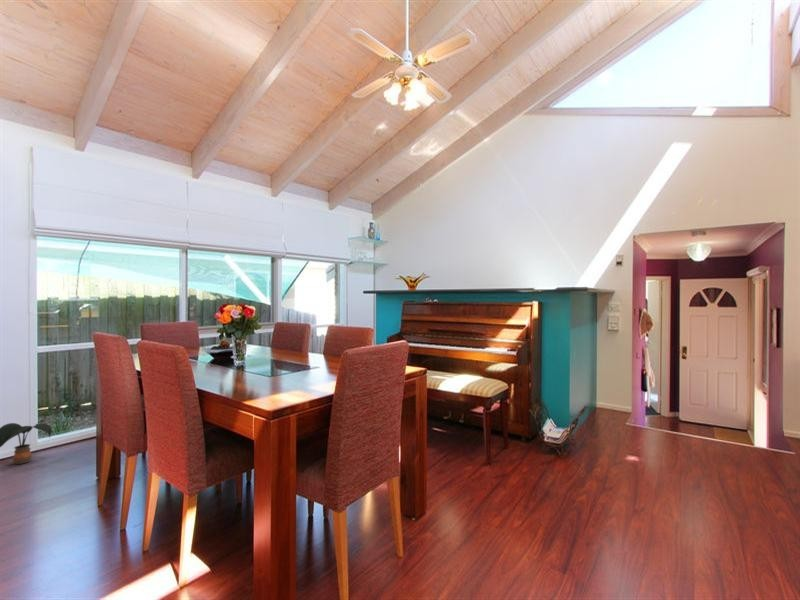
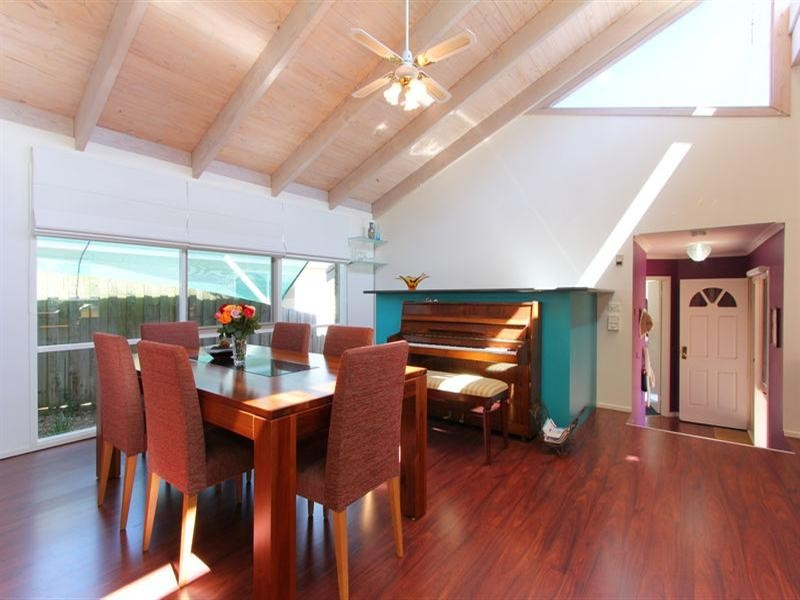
- potted plant (23, 441)
